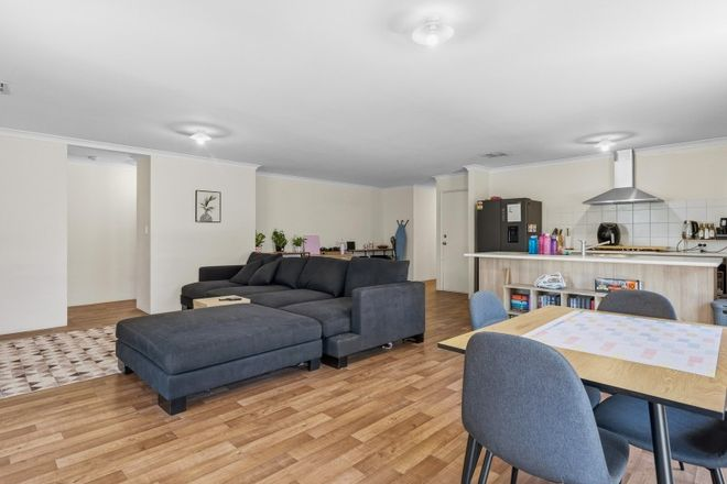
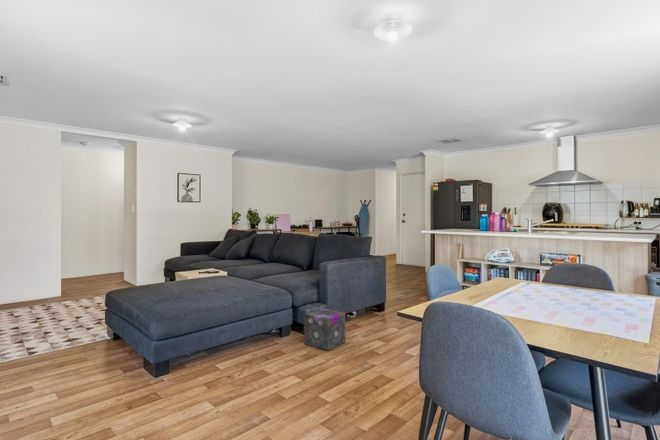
+ speaker (324, 326)
